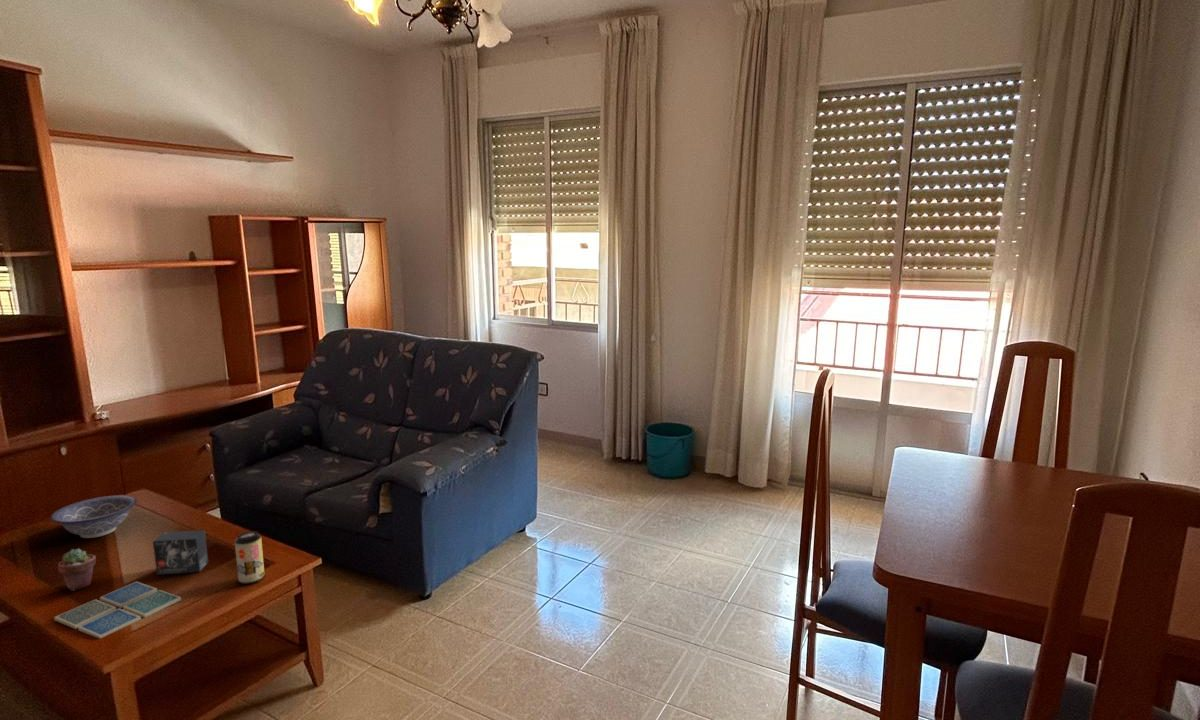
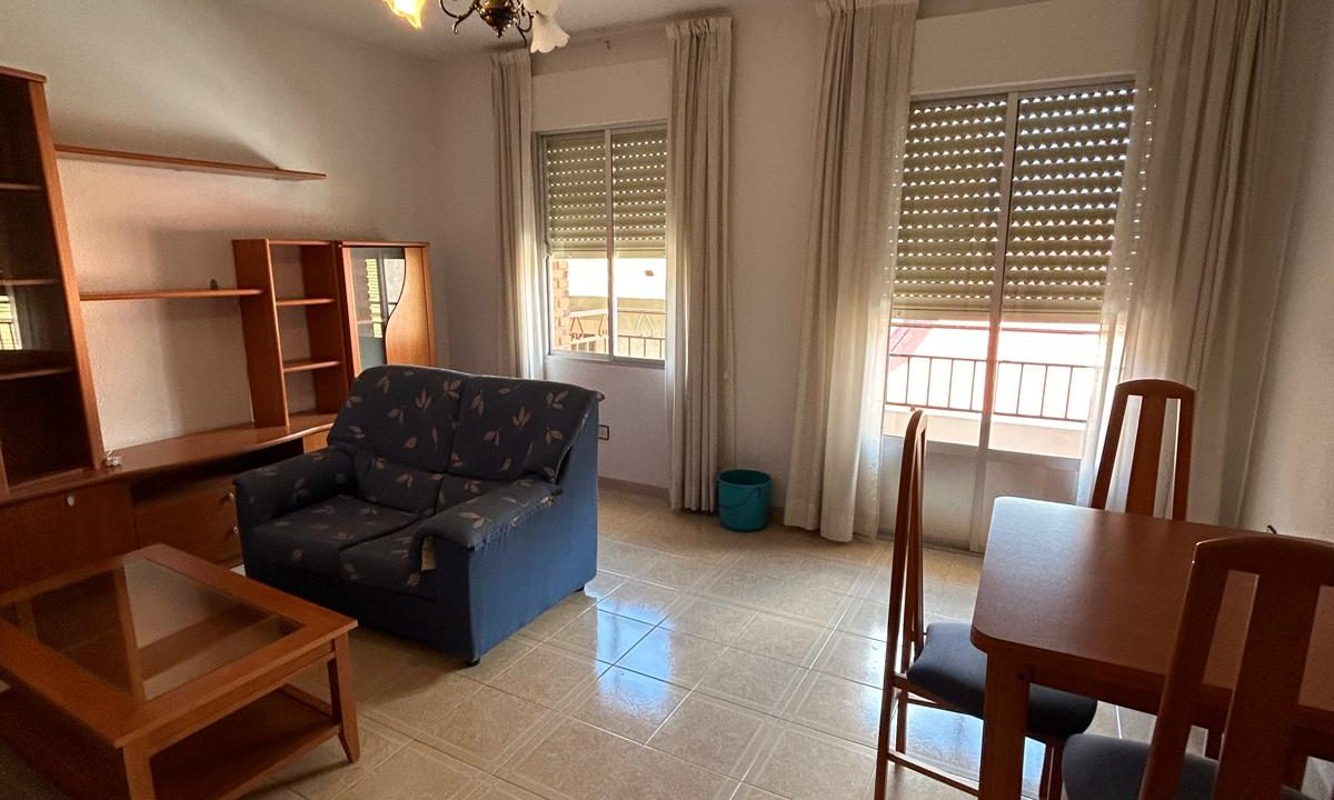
- drink coaster (119, 608)
- potted succulent (77, 567)
- beverage can (249, 557)
- small box (181, 552)
- decorative bowl (96, 519)
